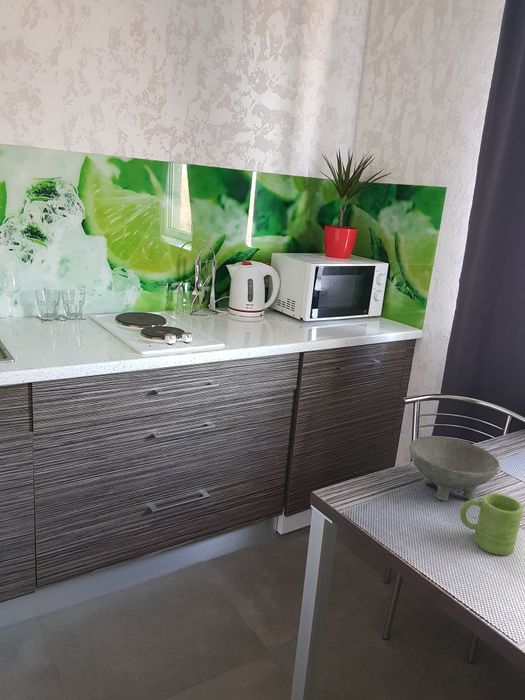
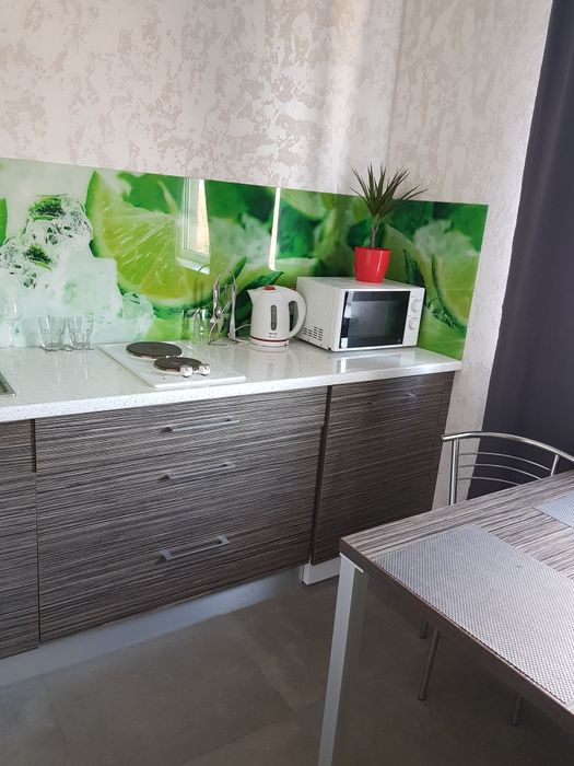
- mug (488, 521)
- bowl (450, 470)
